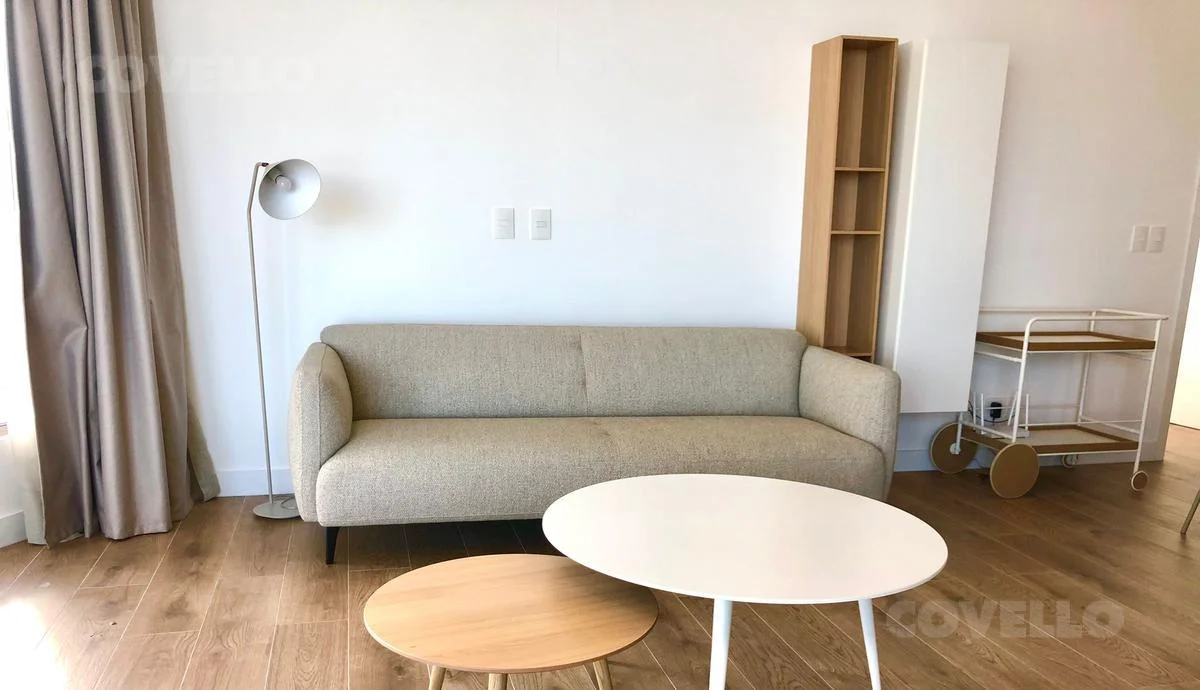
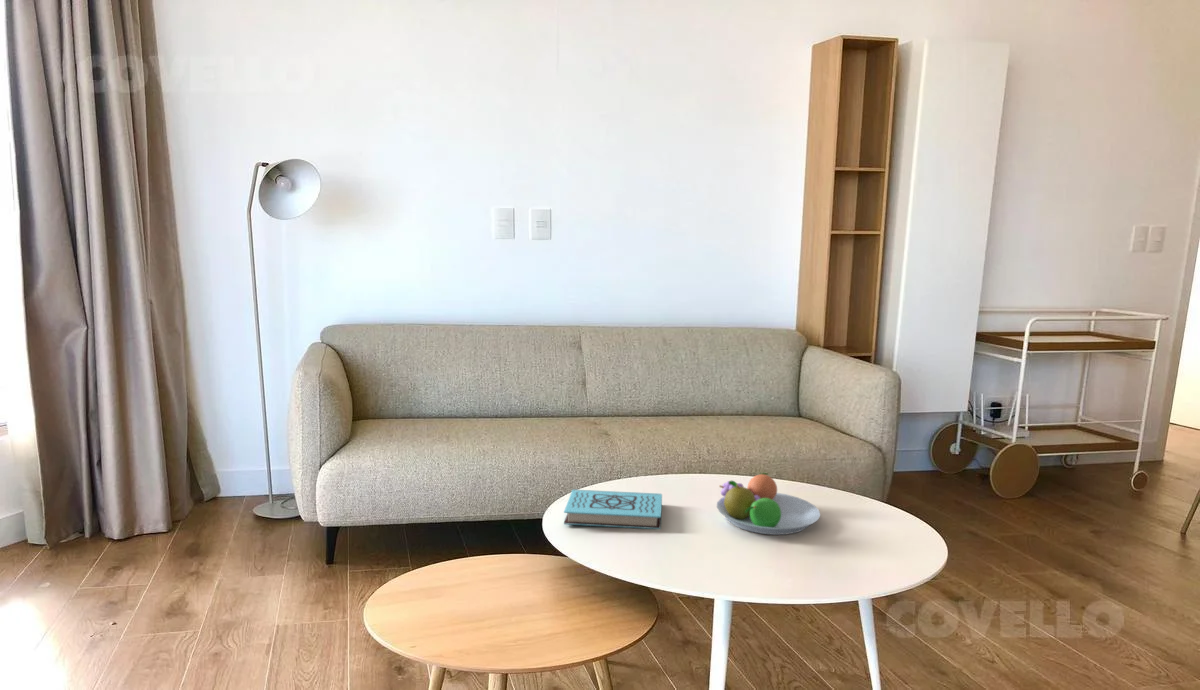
+ fruit bowl (765, 500)
+ book (614, 508)
